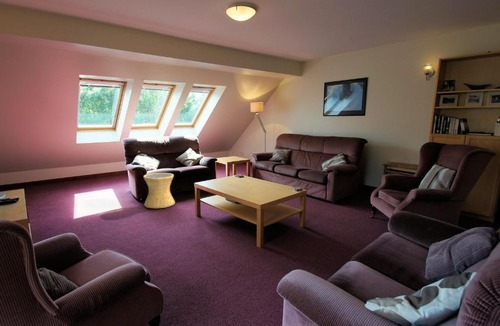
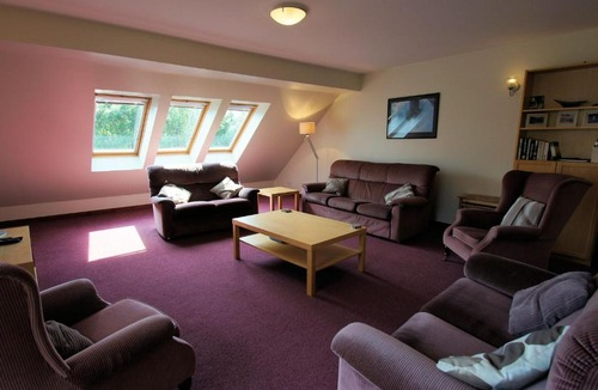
- side table (159, 189)
